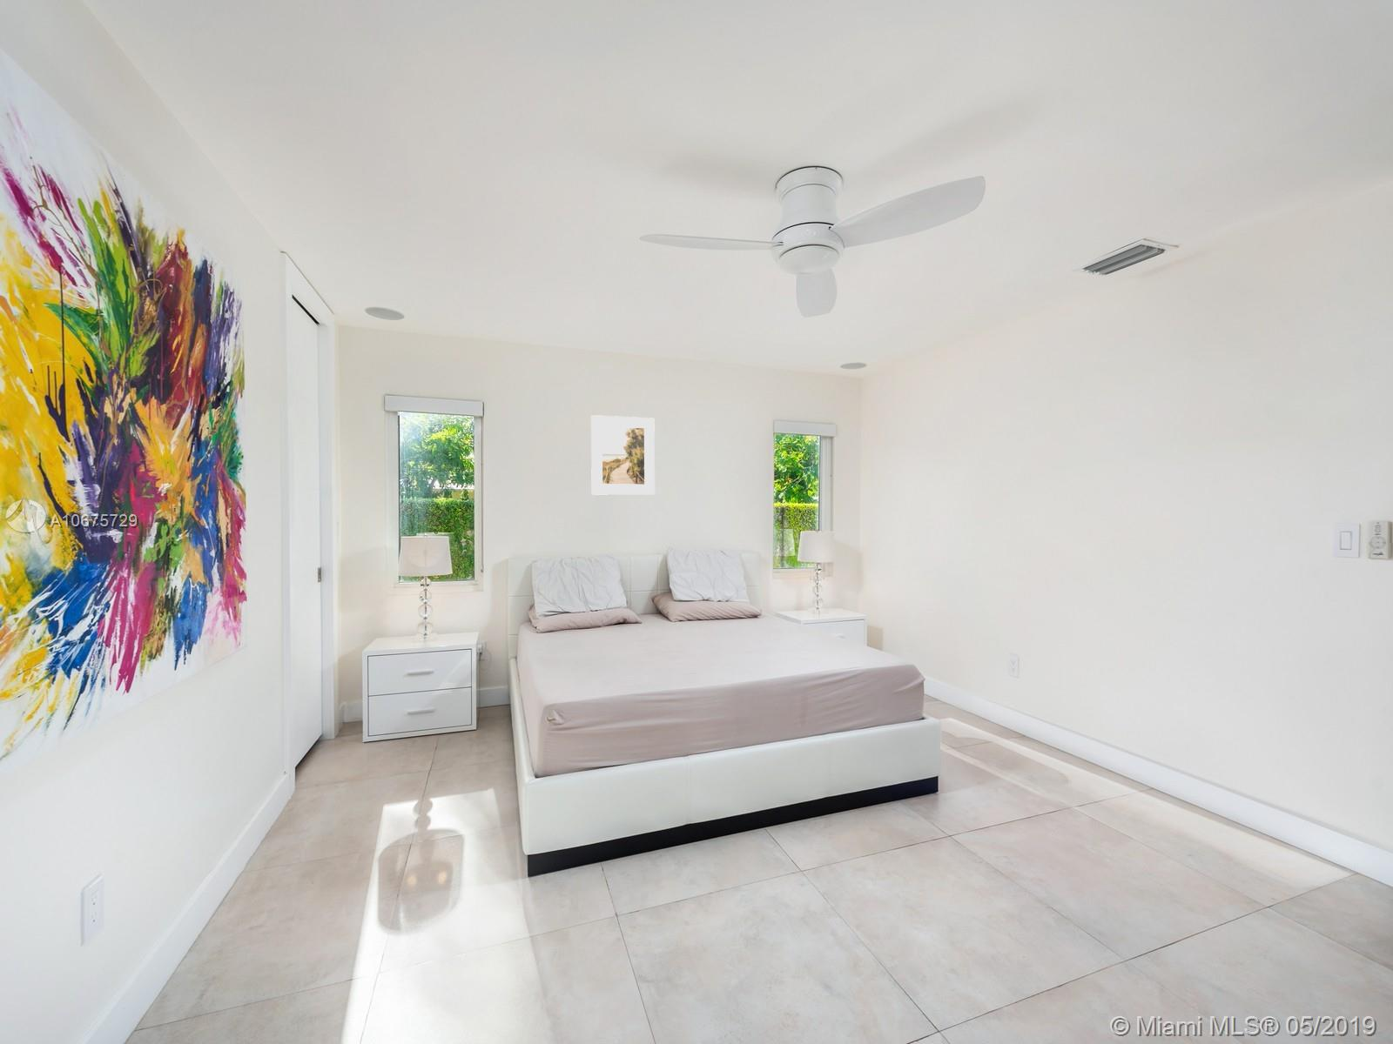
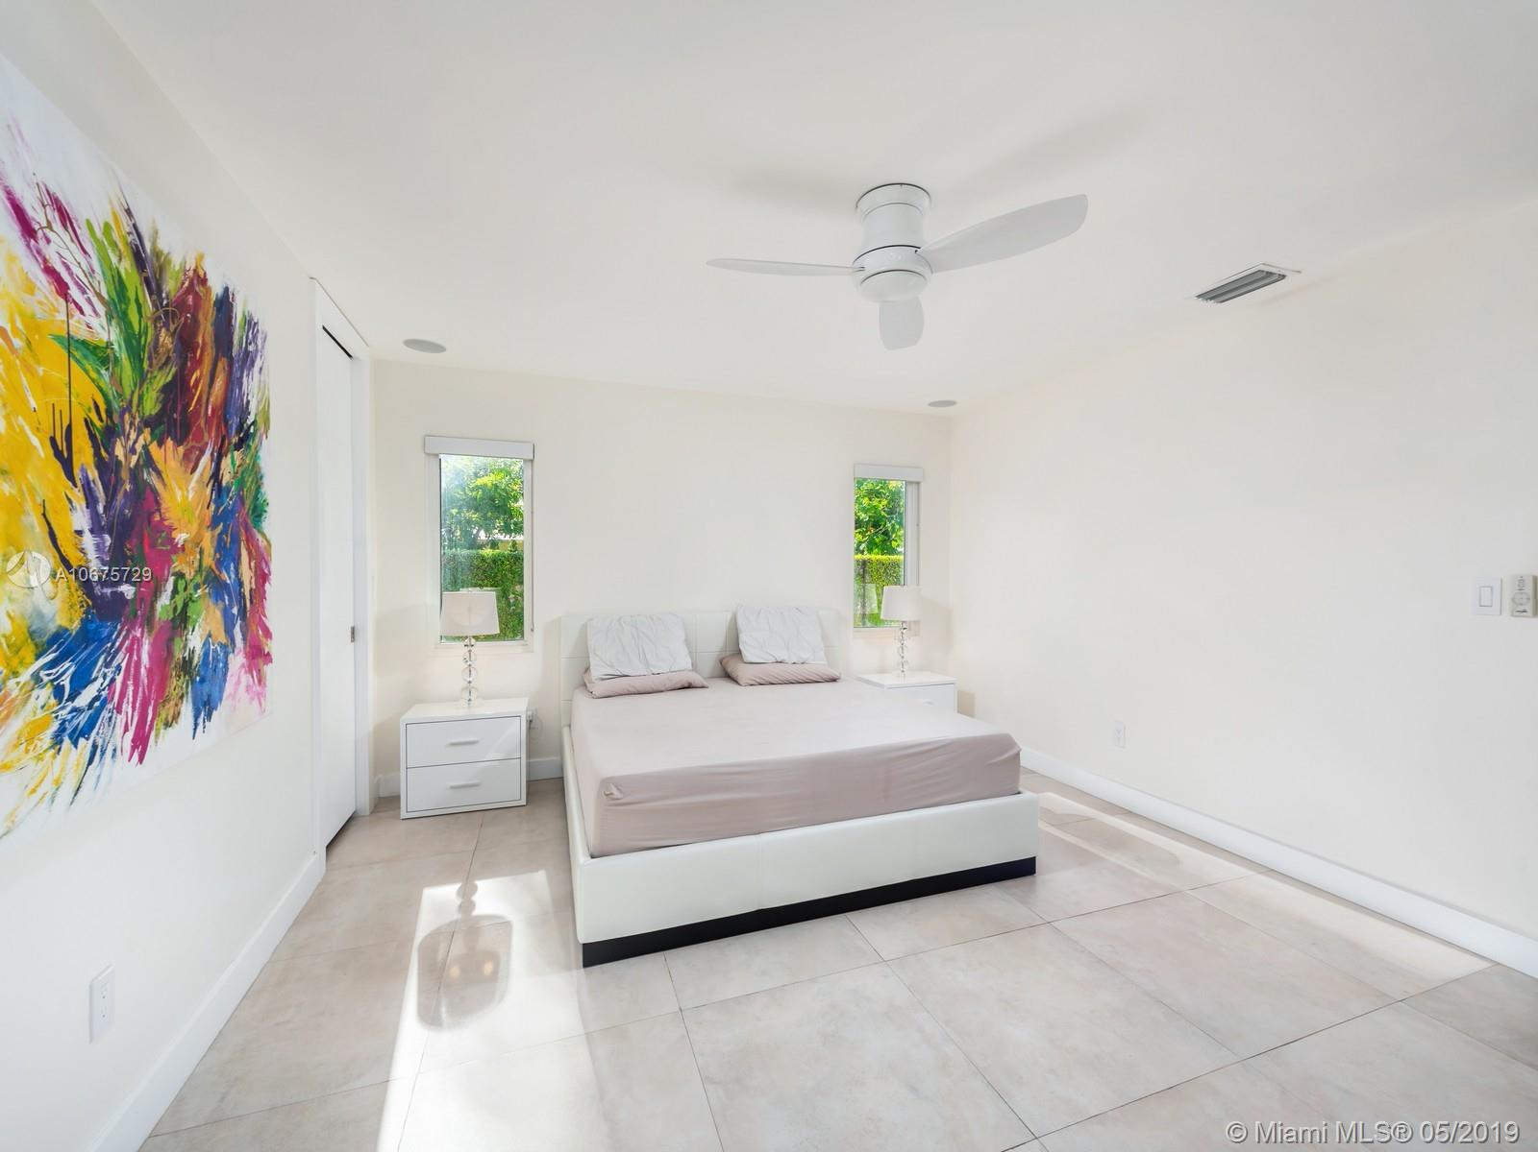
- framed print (623, 455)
